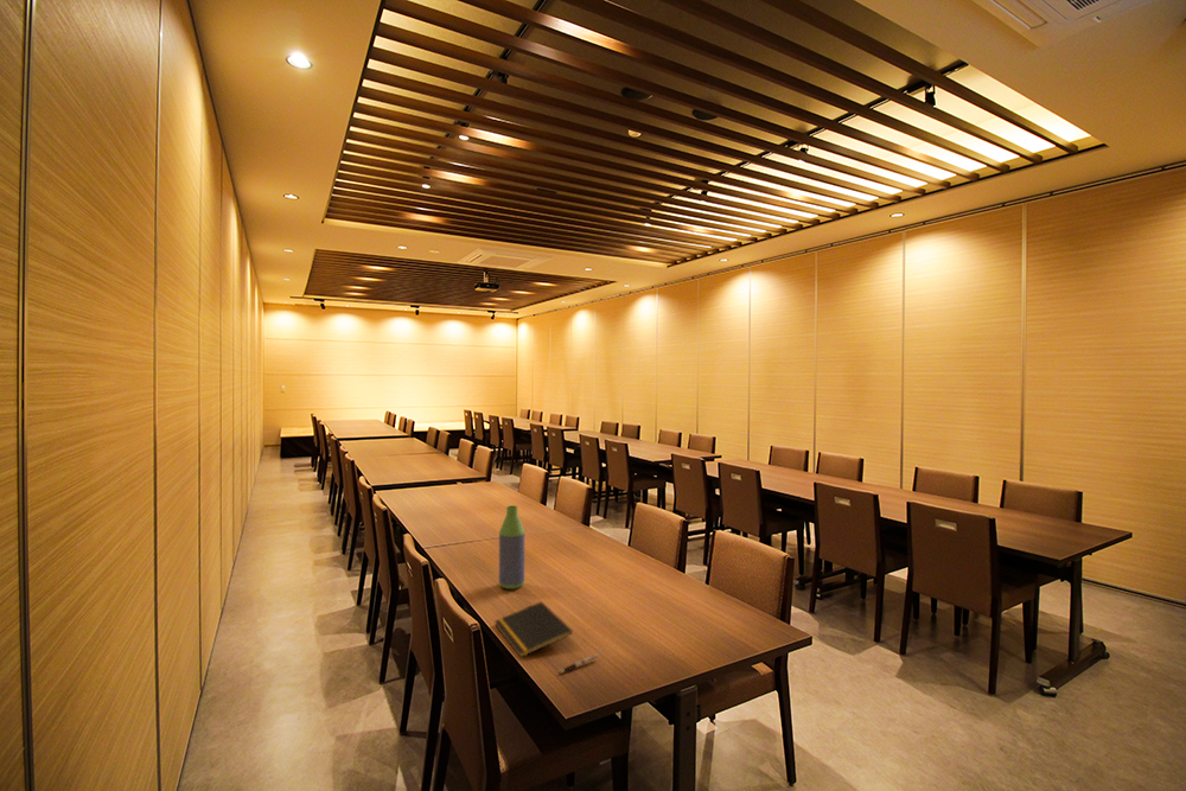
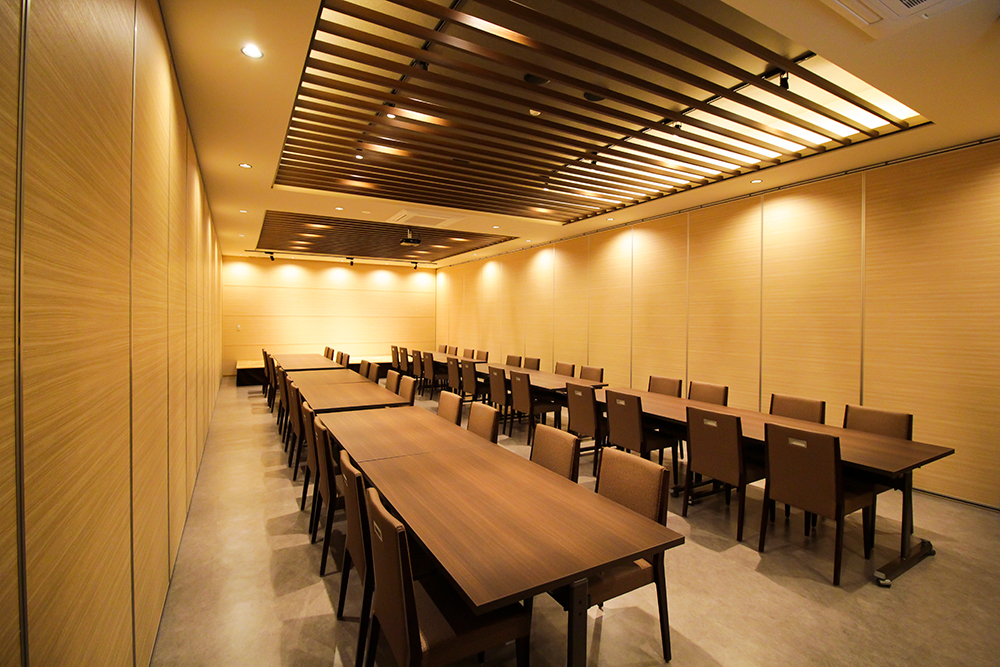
- notepad (531, 626)
- pen (579, 663)
- bottle (511, 546)
